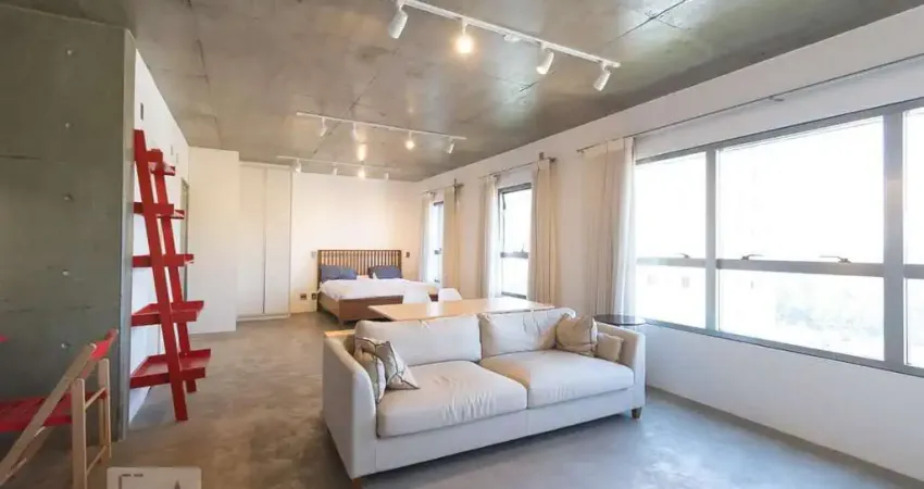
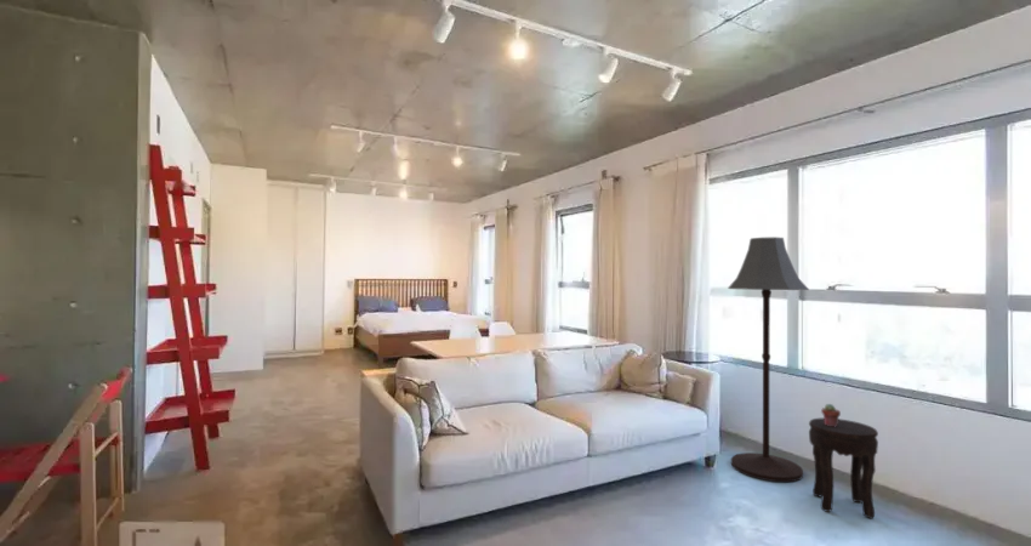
+ side table (850, 470)
+ potted succulent (830, 414)
+ floor lamp (765, 353)
